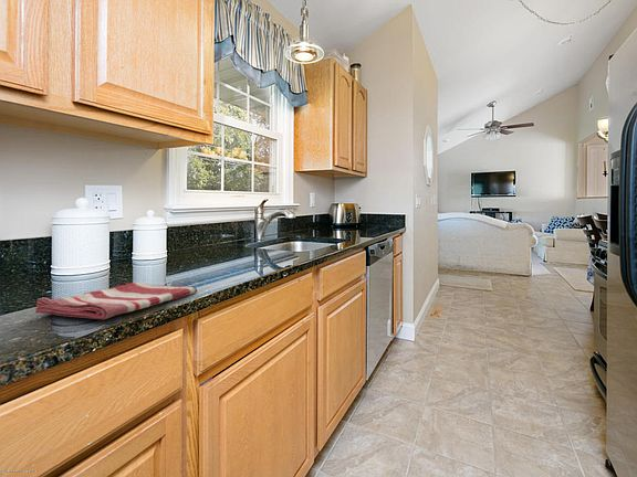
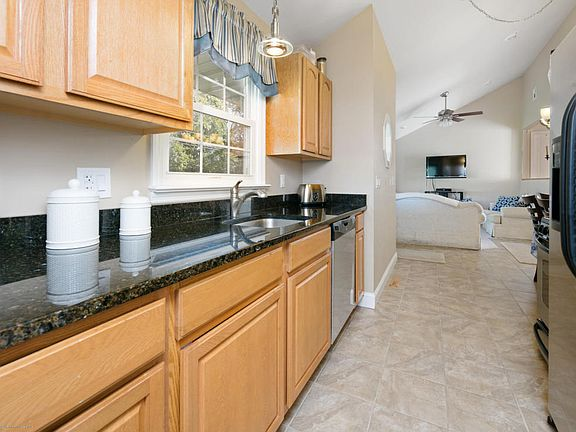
- dish towel (126, 296)
